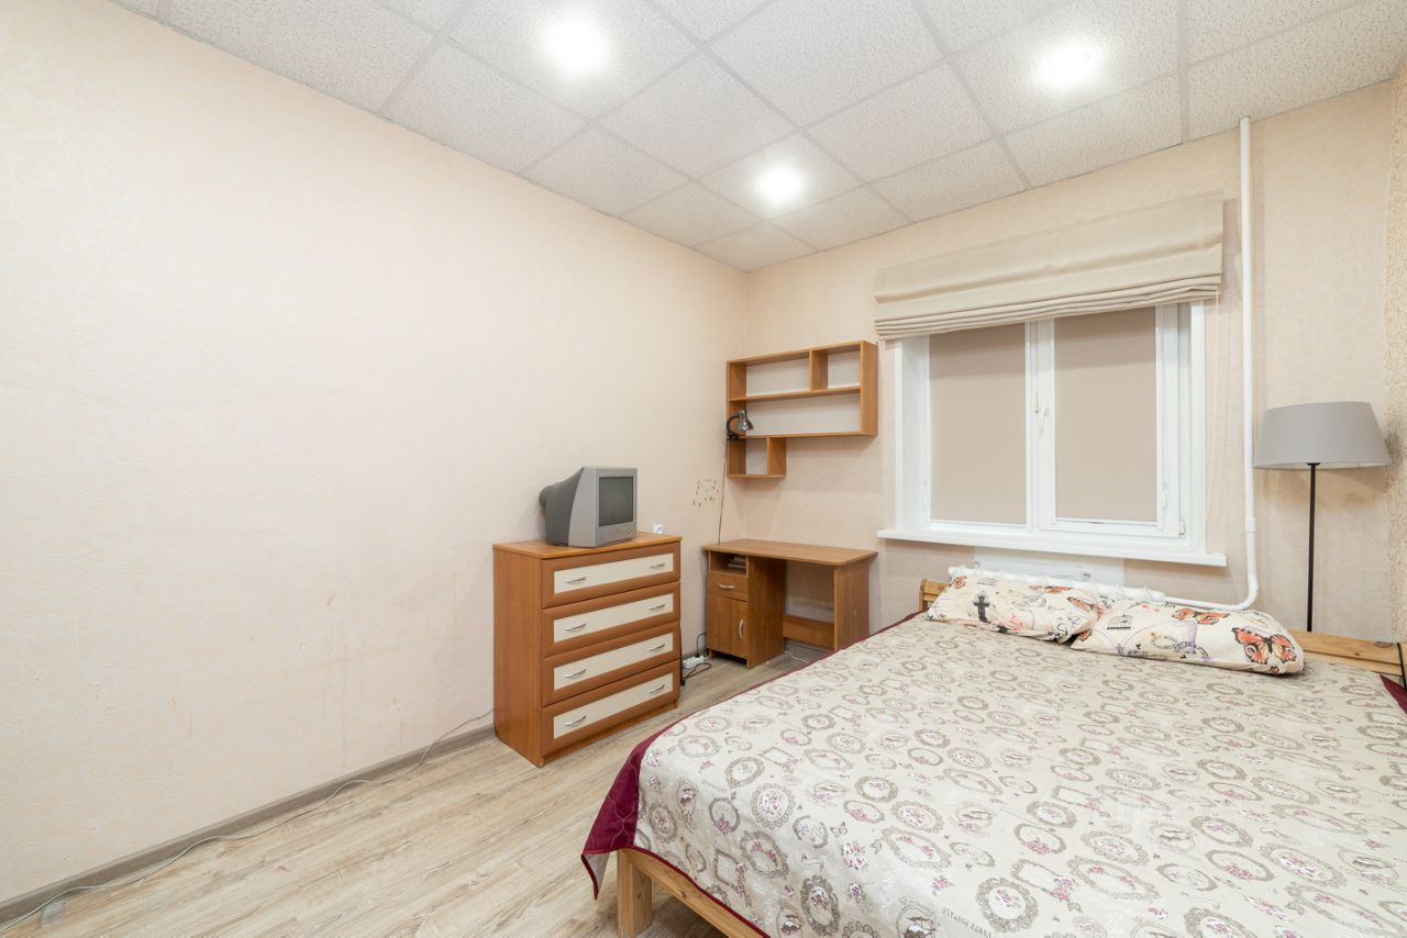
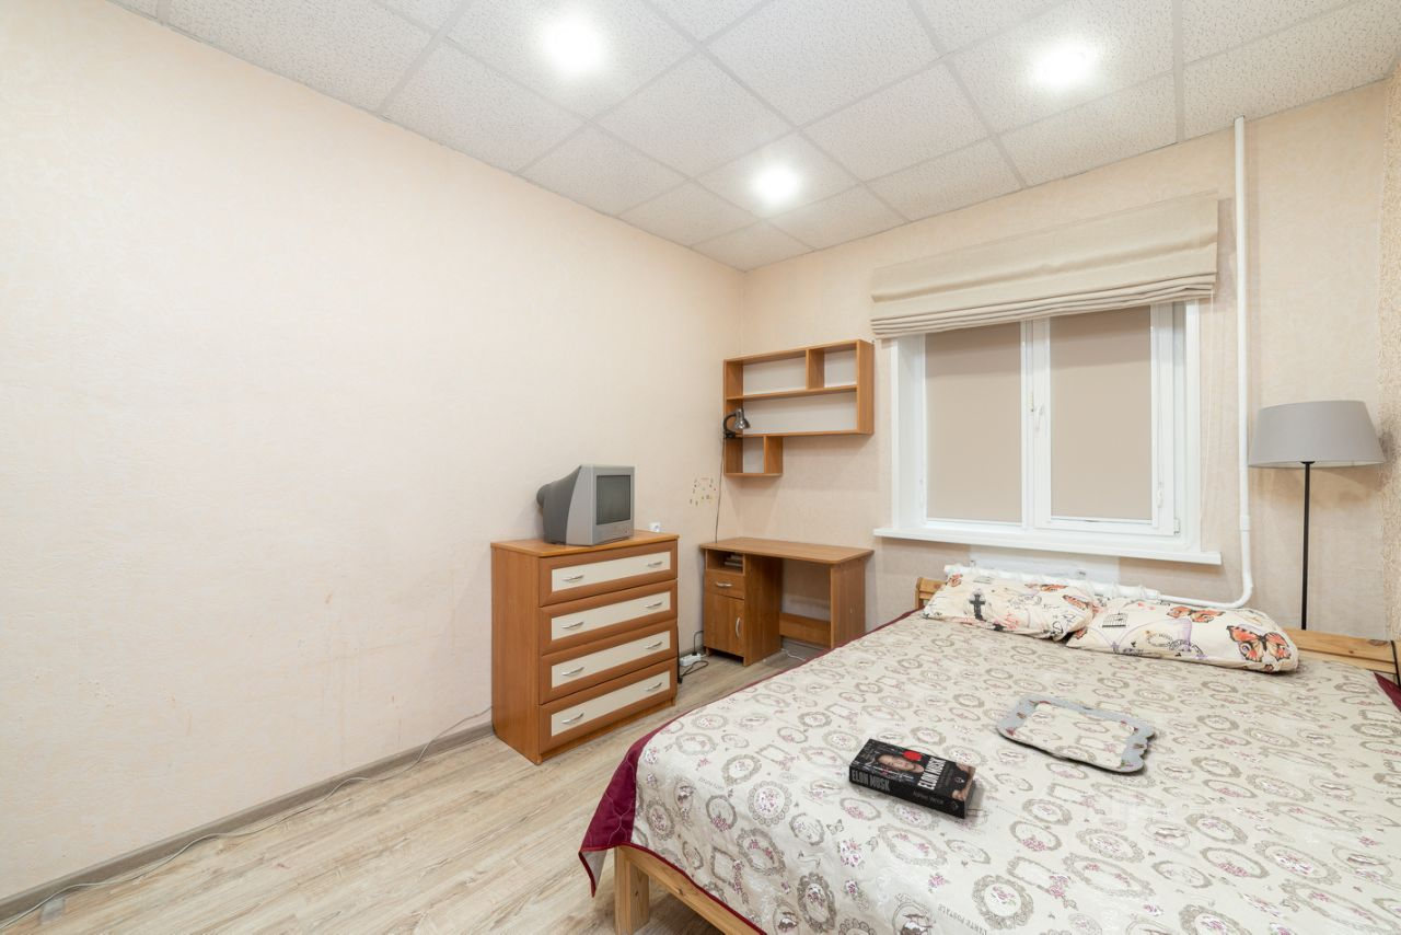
+ serving tray (1080, 712)
+ book (912, 774)
